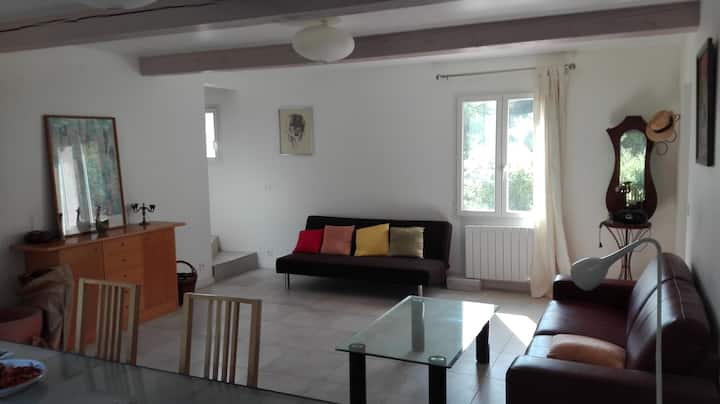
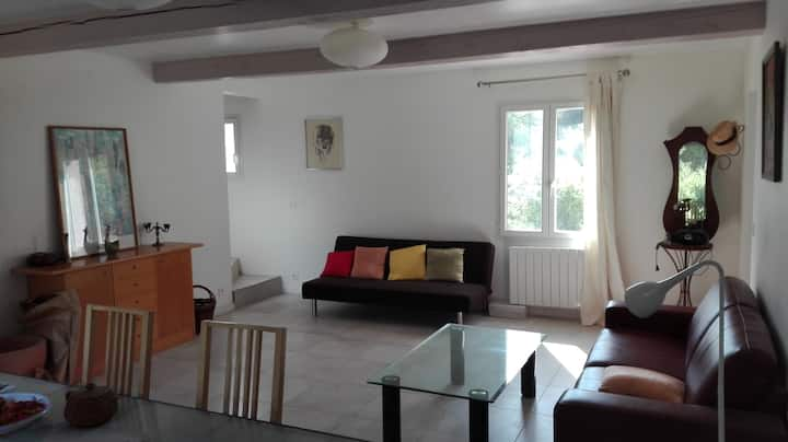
+ teapot (92, 403)
